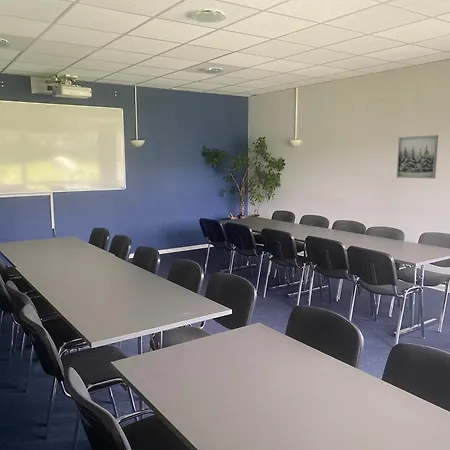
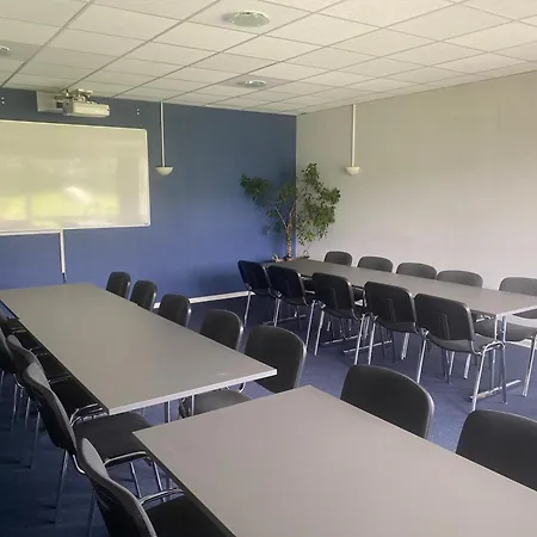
- wall art (416, 157)
